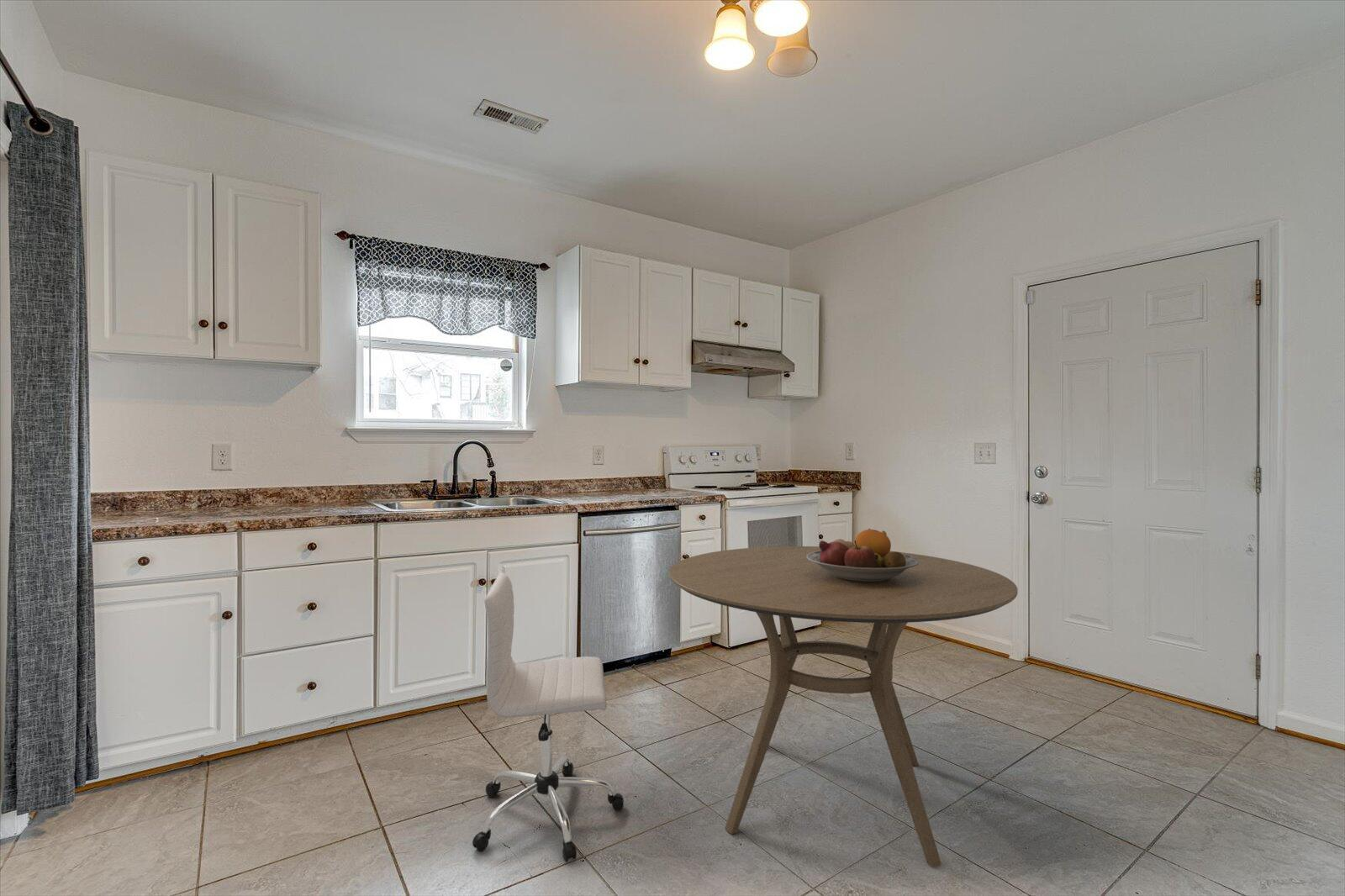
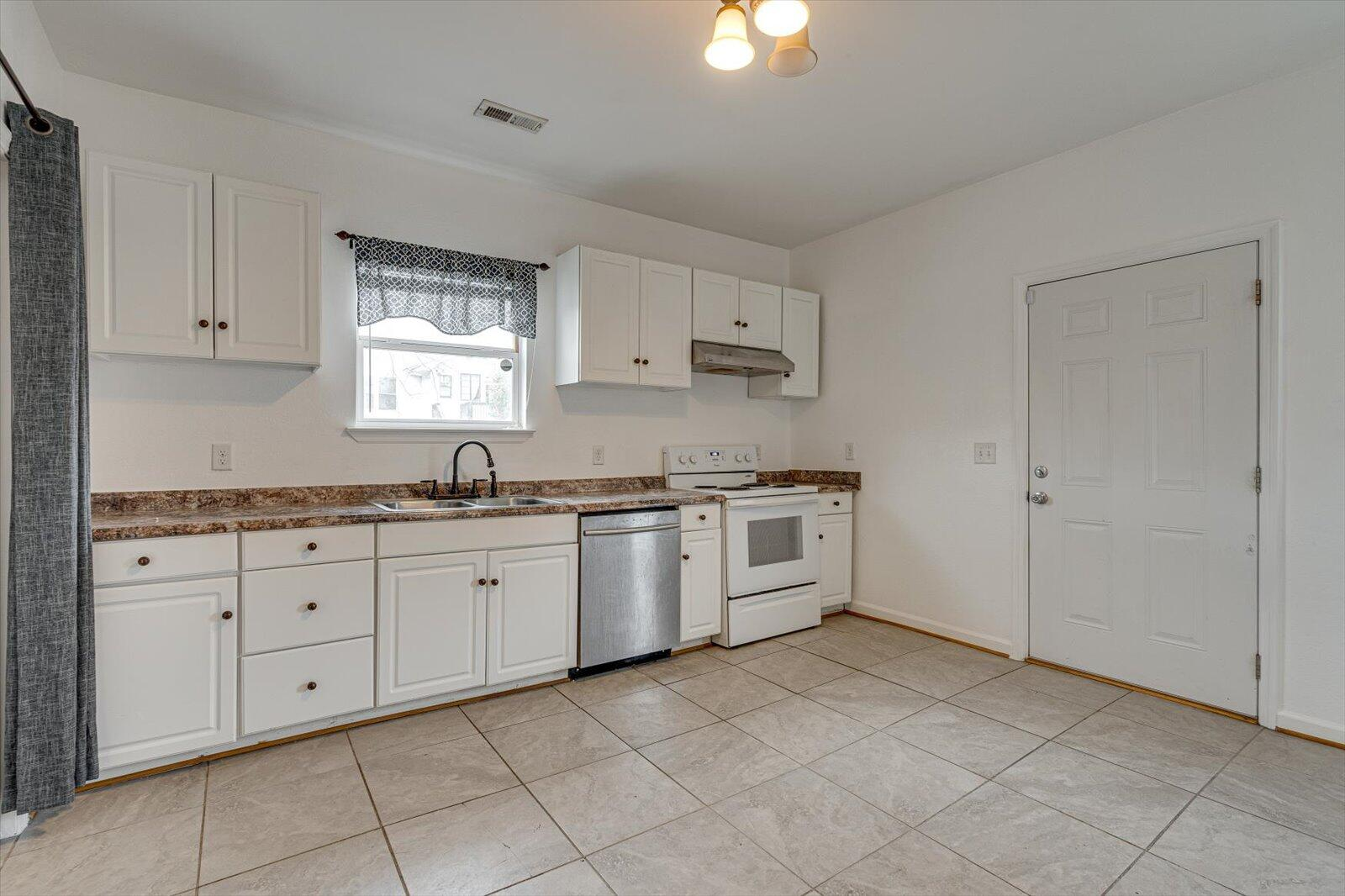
- chair (552, 697)
- dining table (831, 683)
- fruit bowl (862, 553)
